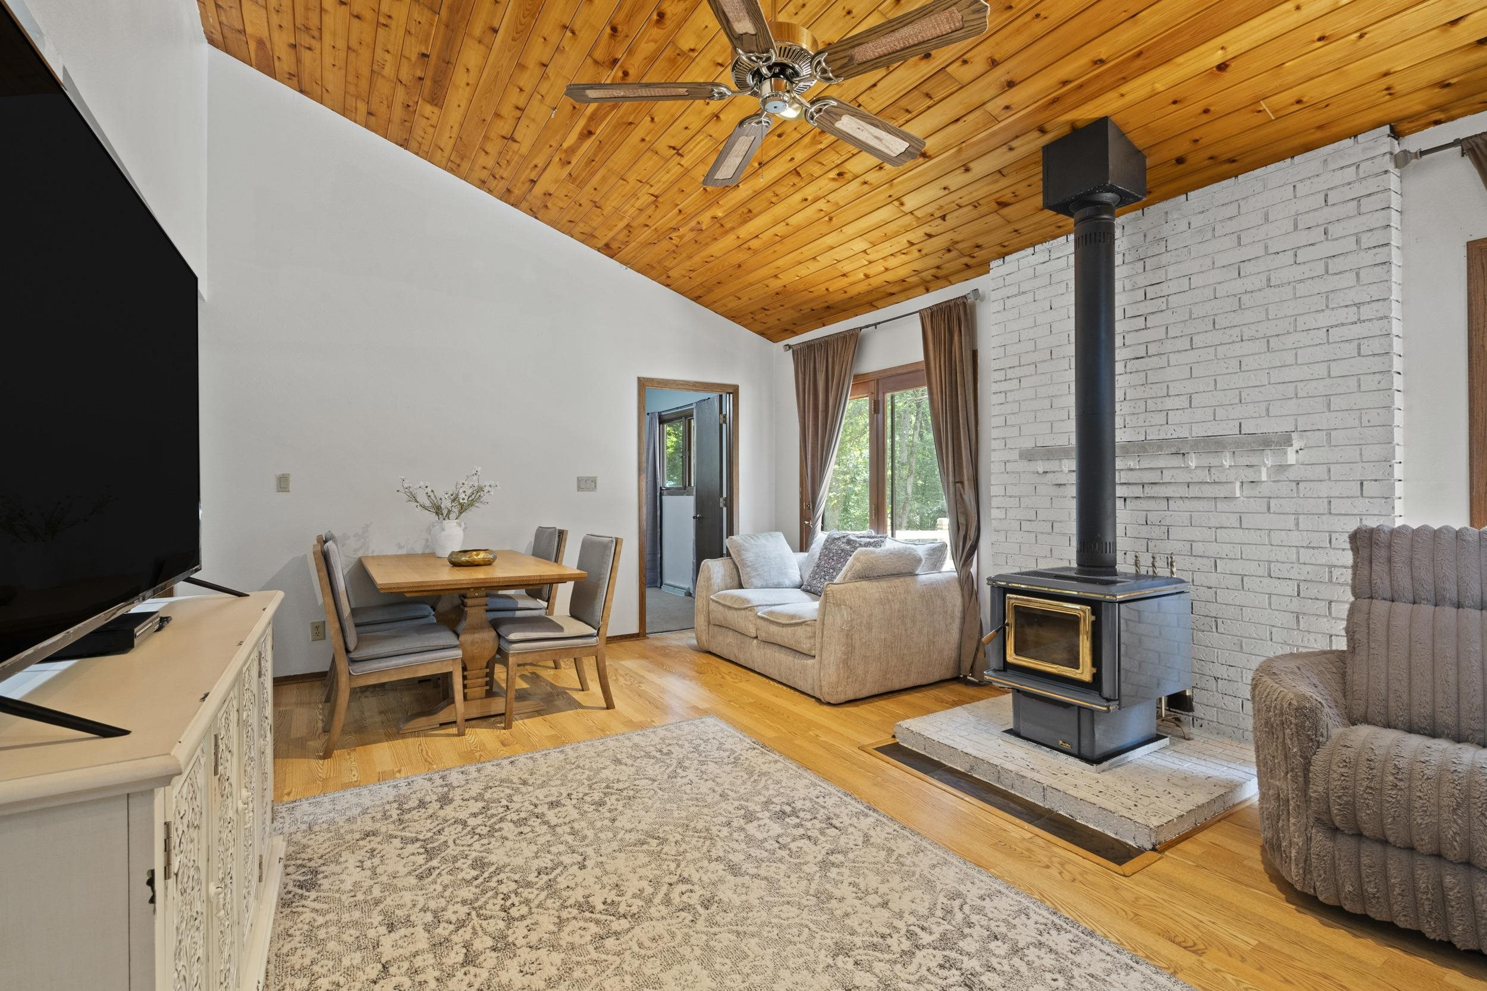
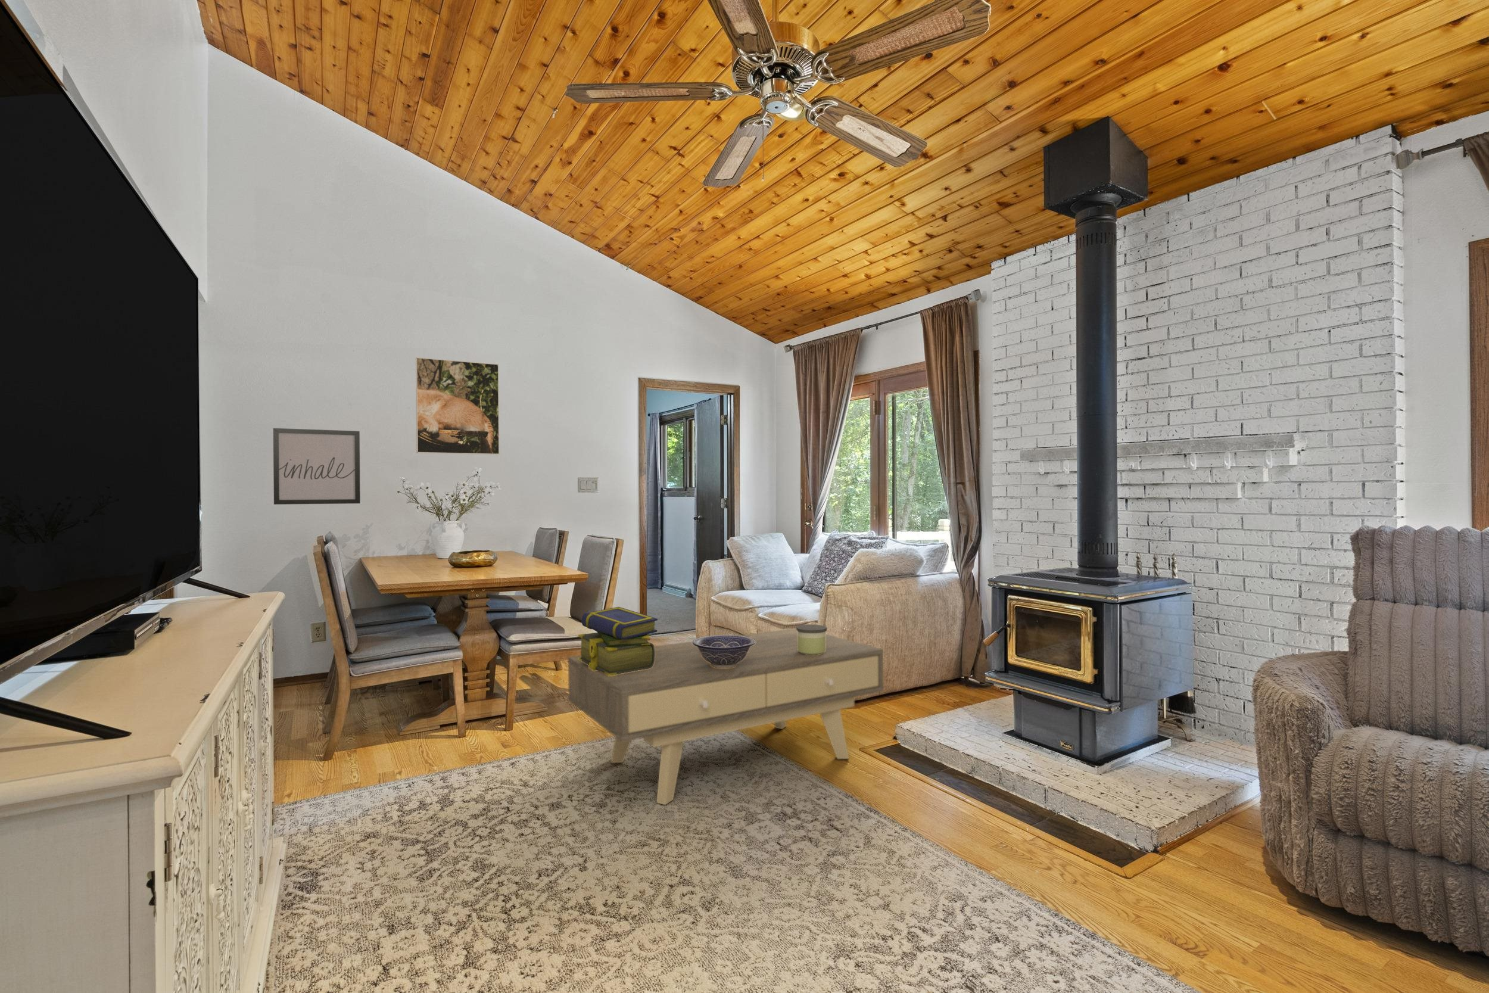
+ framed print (458, 408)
+ stack of books (619, 638)
+ wall art (318, 467)
+ candle (811, 639)
+ coffee table (730, 706)
+ decorative bowl (723, 653)
